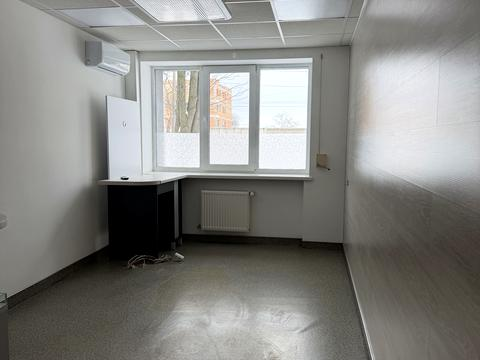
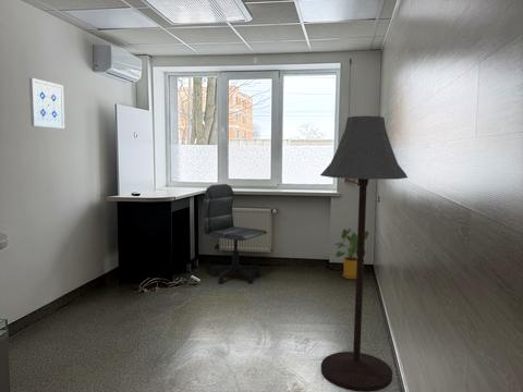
+ floor lamp (361, 248)
+ office chair (235, 232)
+ house plant (350, 254)
+ wall art (47, 105)
